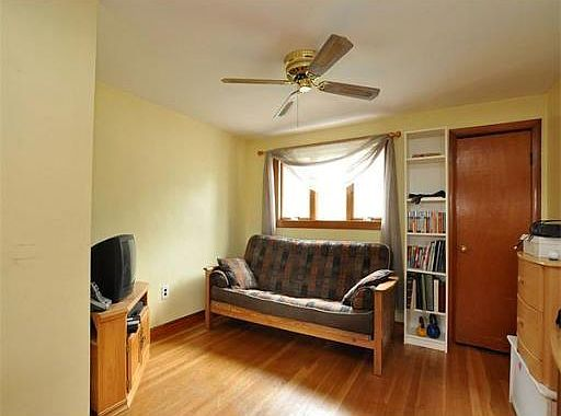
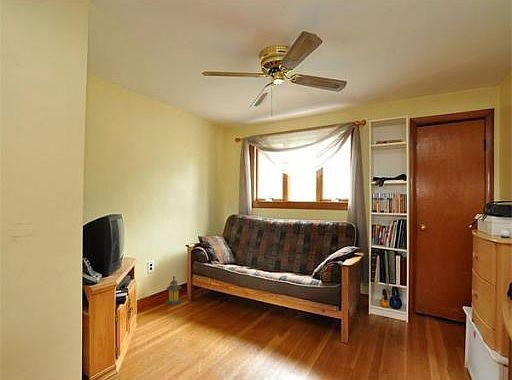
+ lantern (173, 289)
